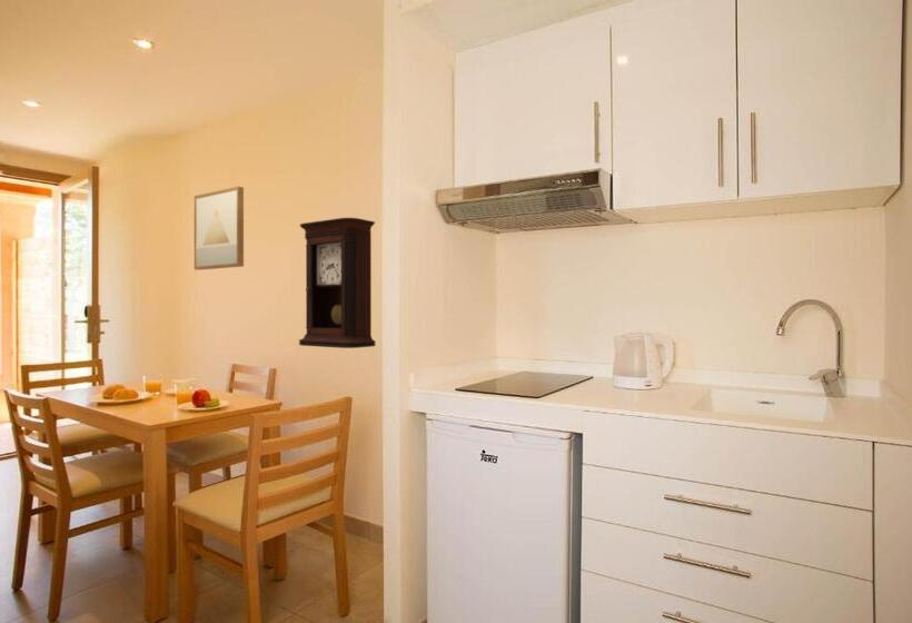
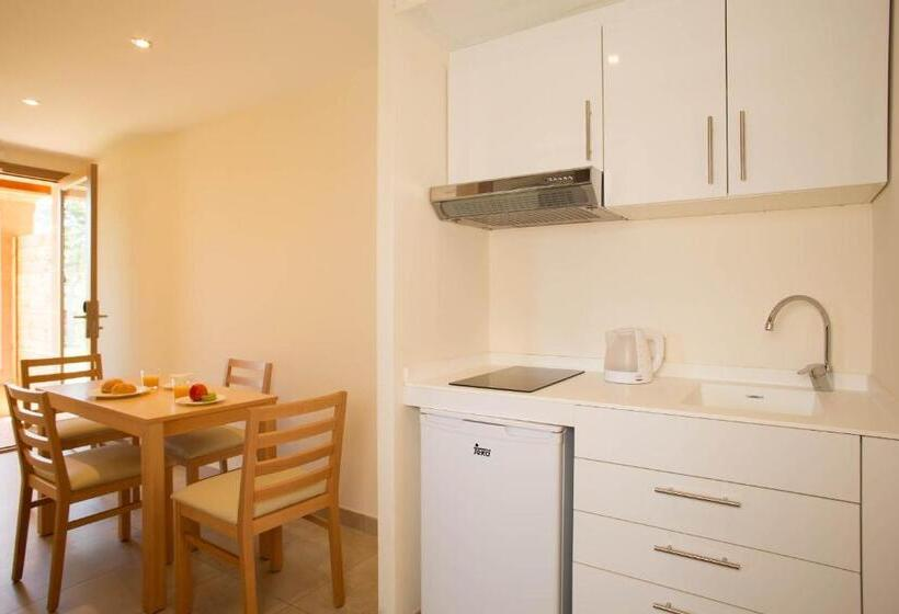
- pendulum clock (334, 284)
- wall art (218, 229)
